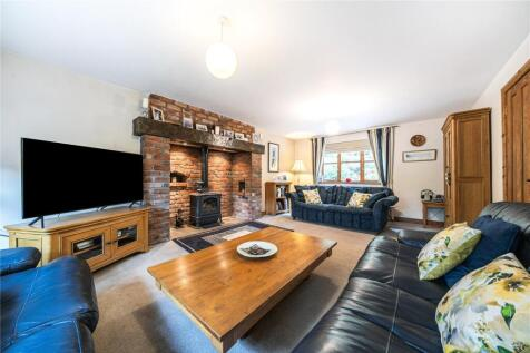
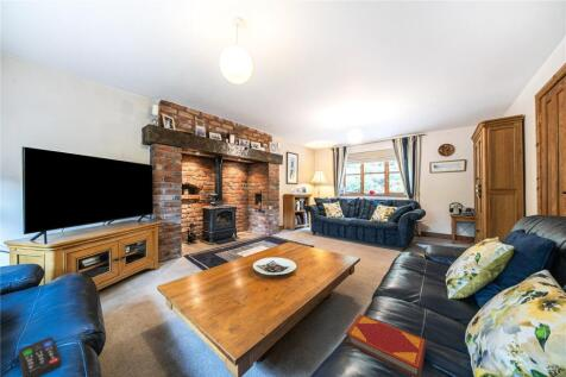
+ remote control (39, 356)
+ hardback book (384, 340)
